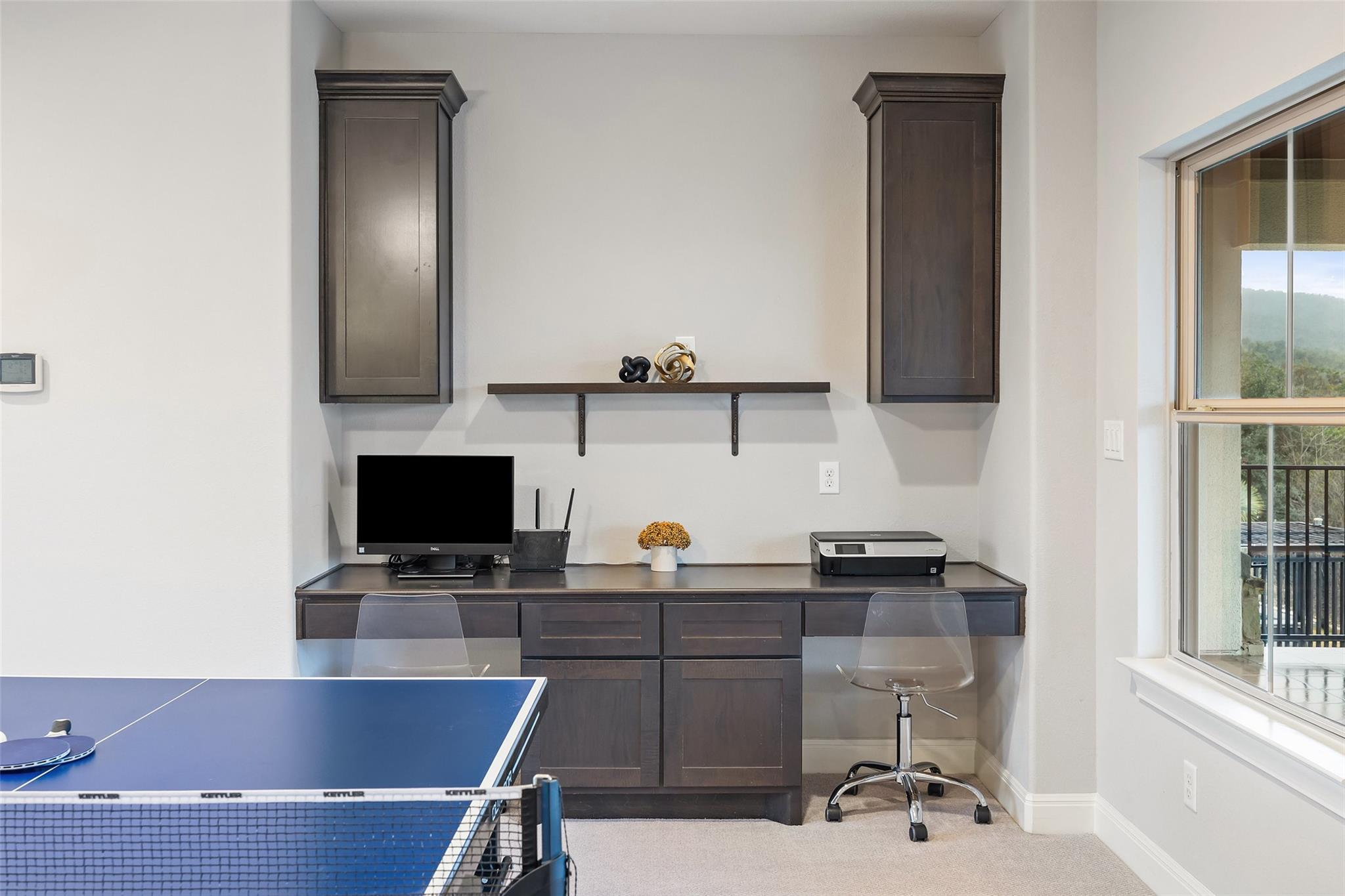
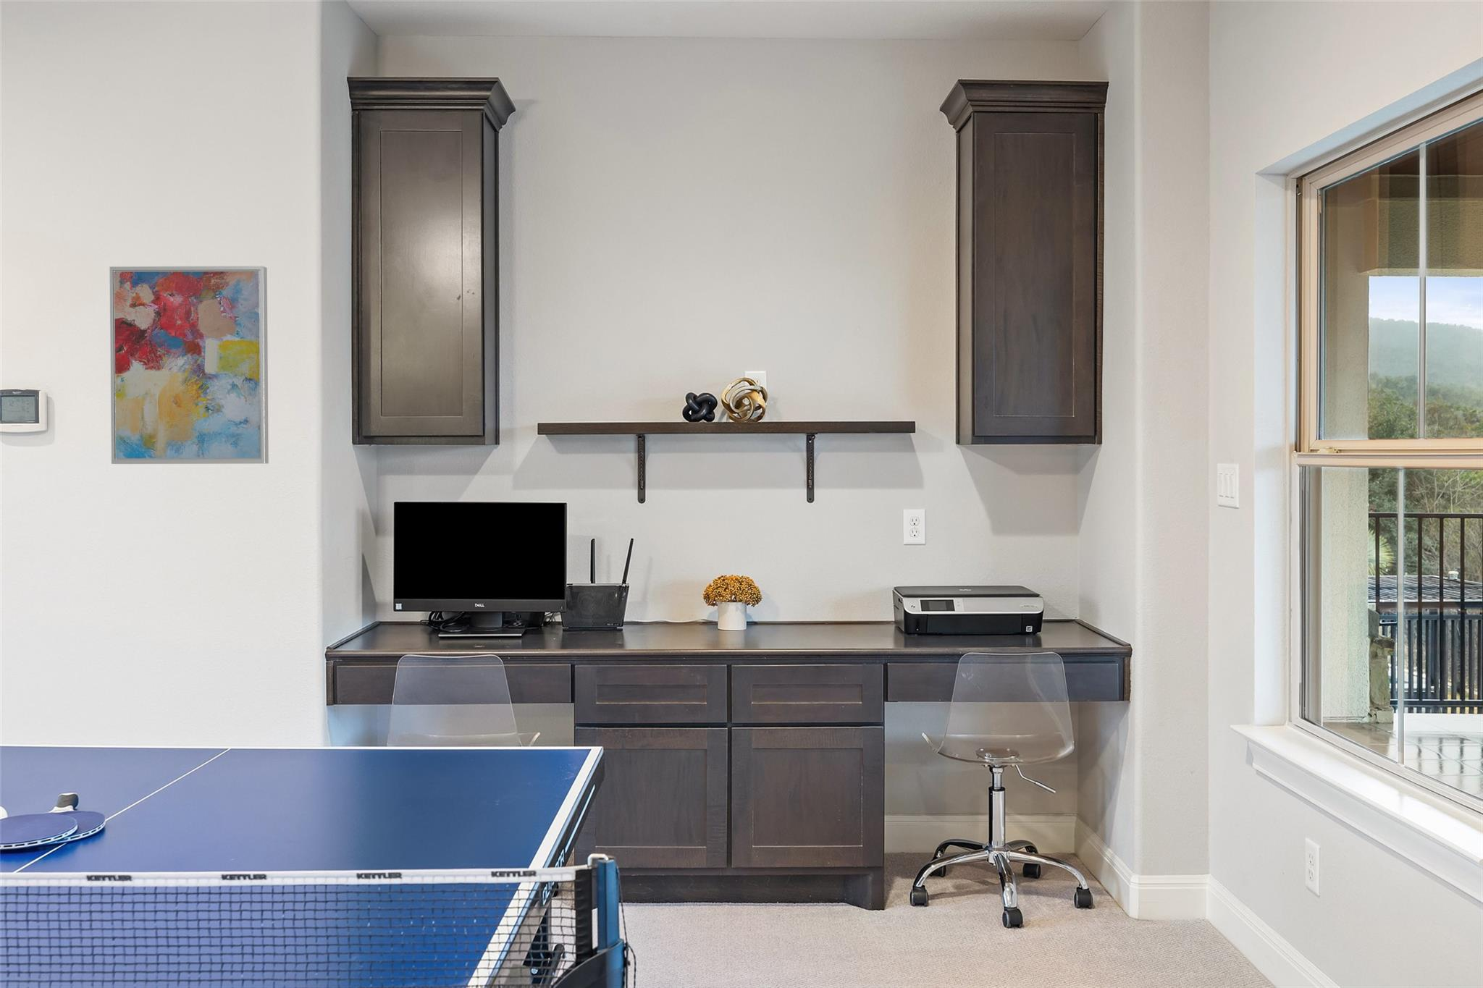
+ wall art (189, 365)
